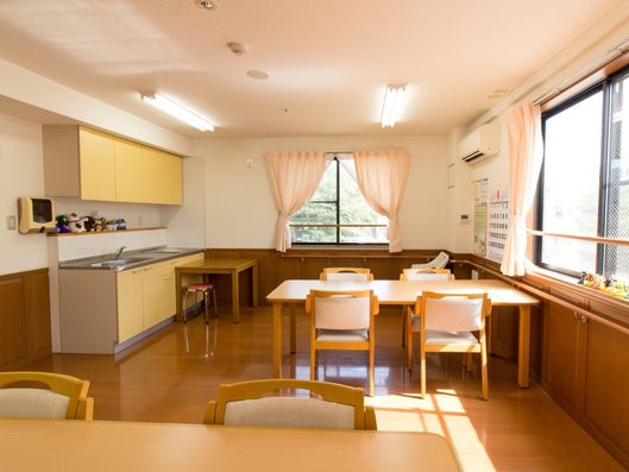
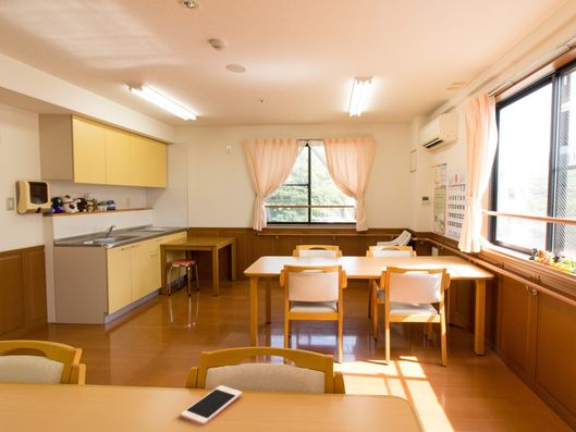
+ cell phone (212, 403)
